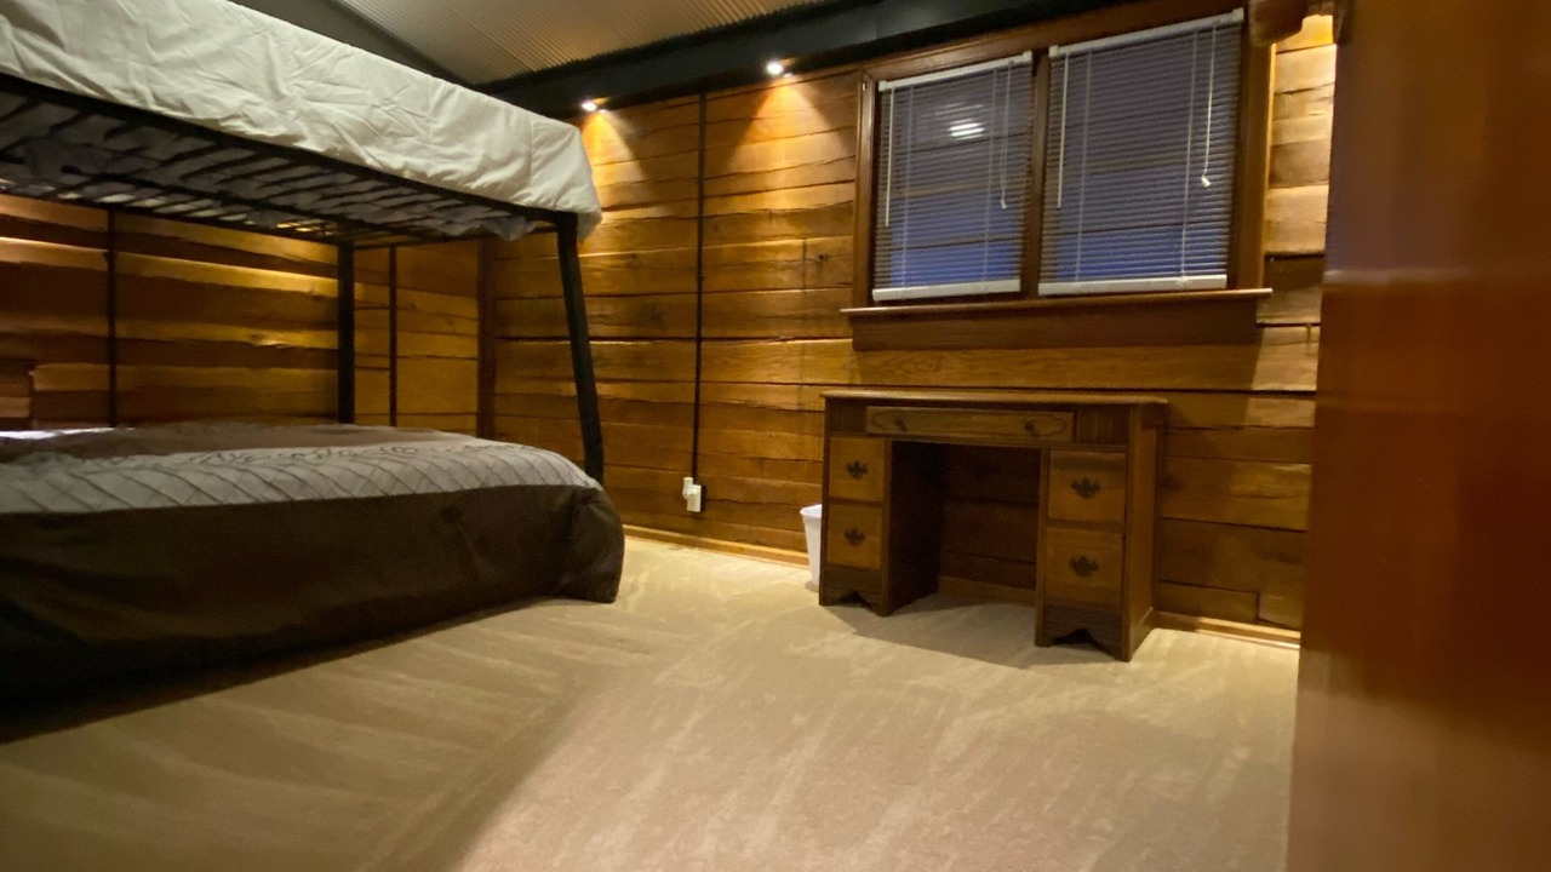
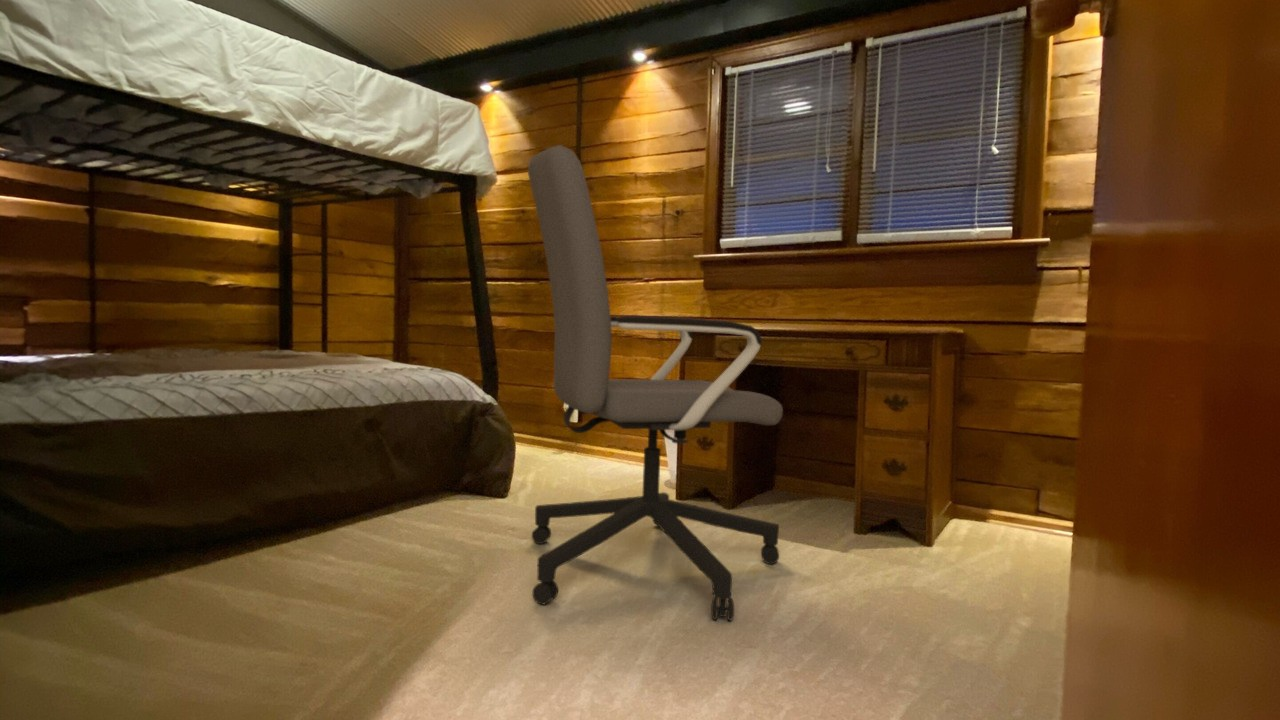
+ office chair (646, 379)
